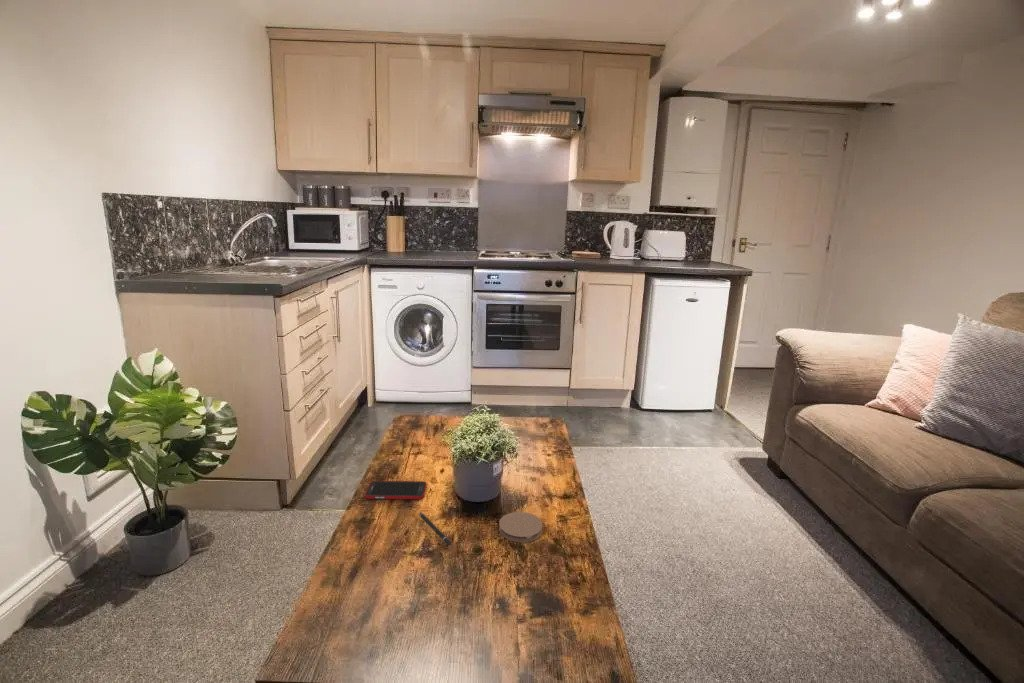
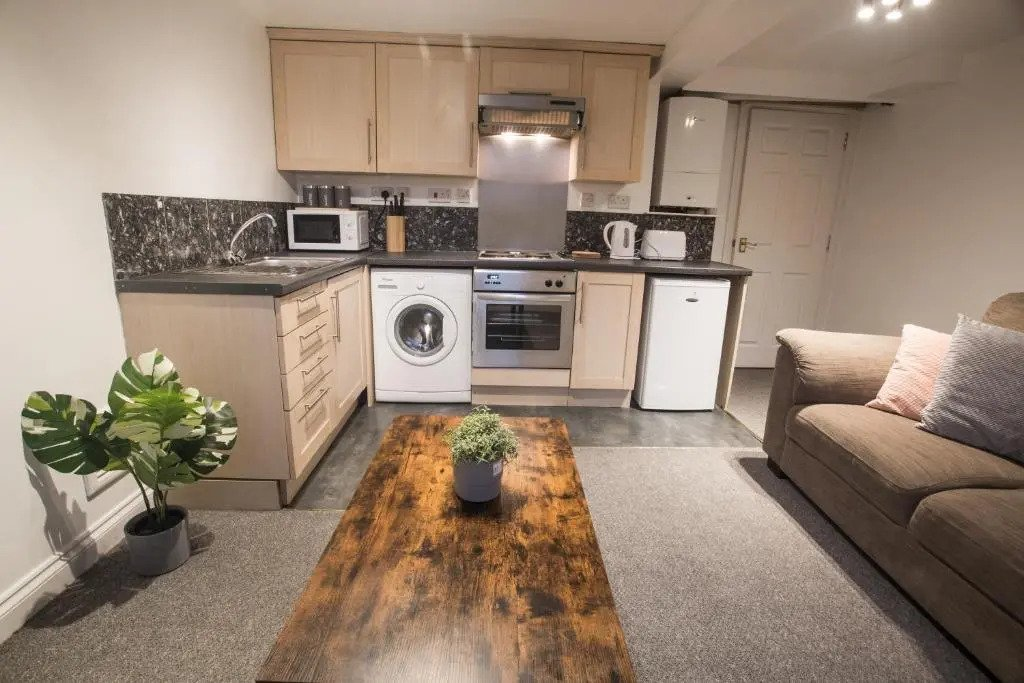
- pen (435, 528)
- cell phone (396, 490)
- coaster (520, 526)
